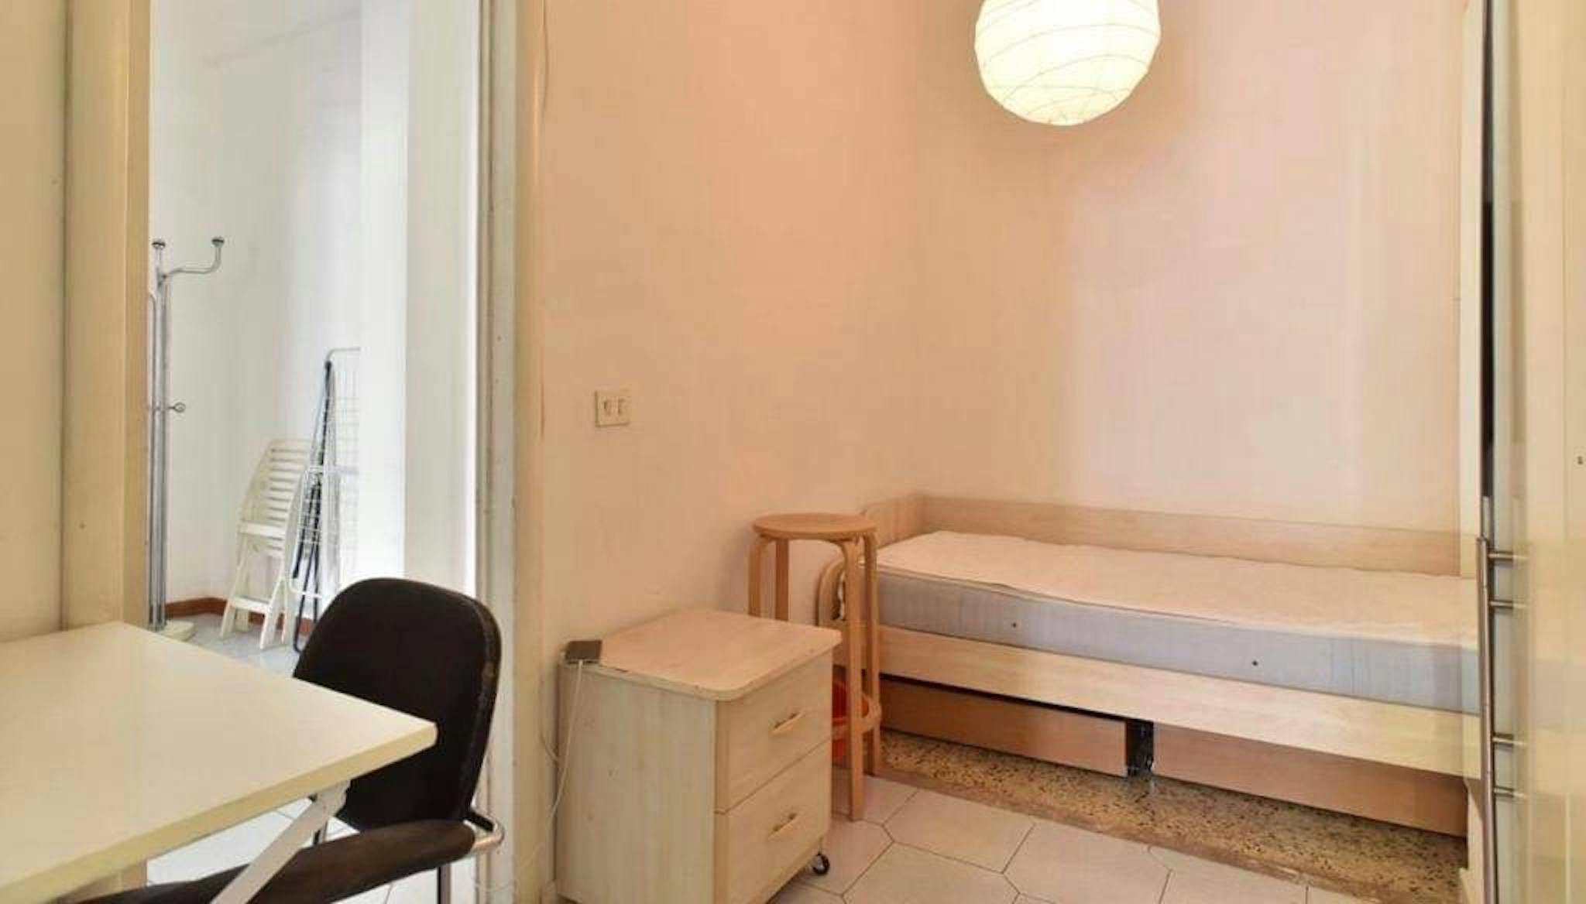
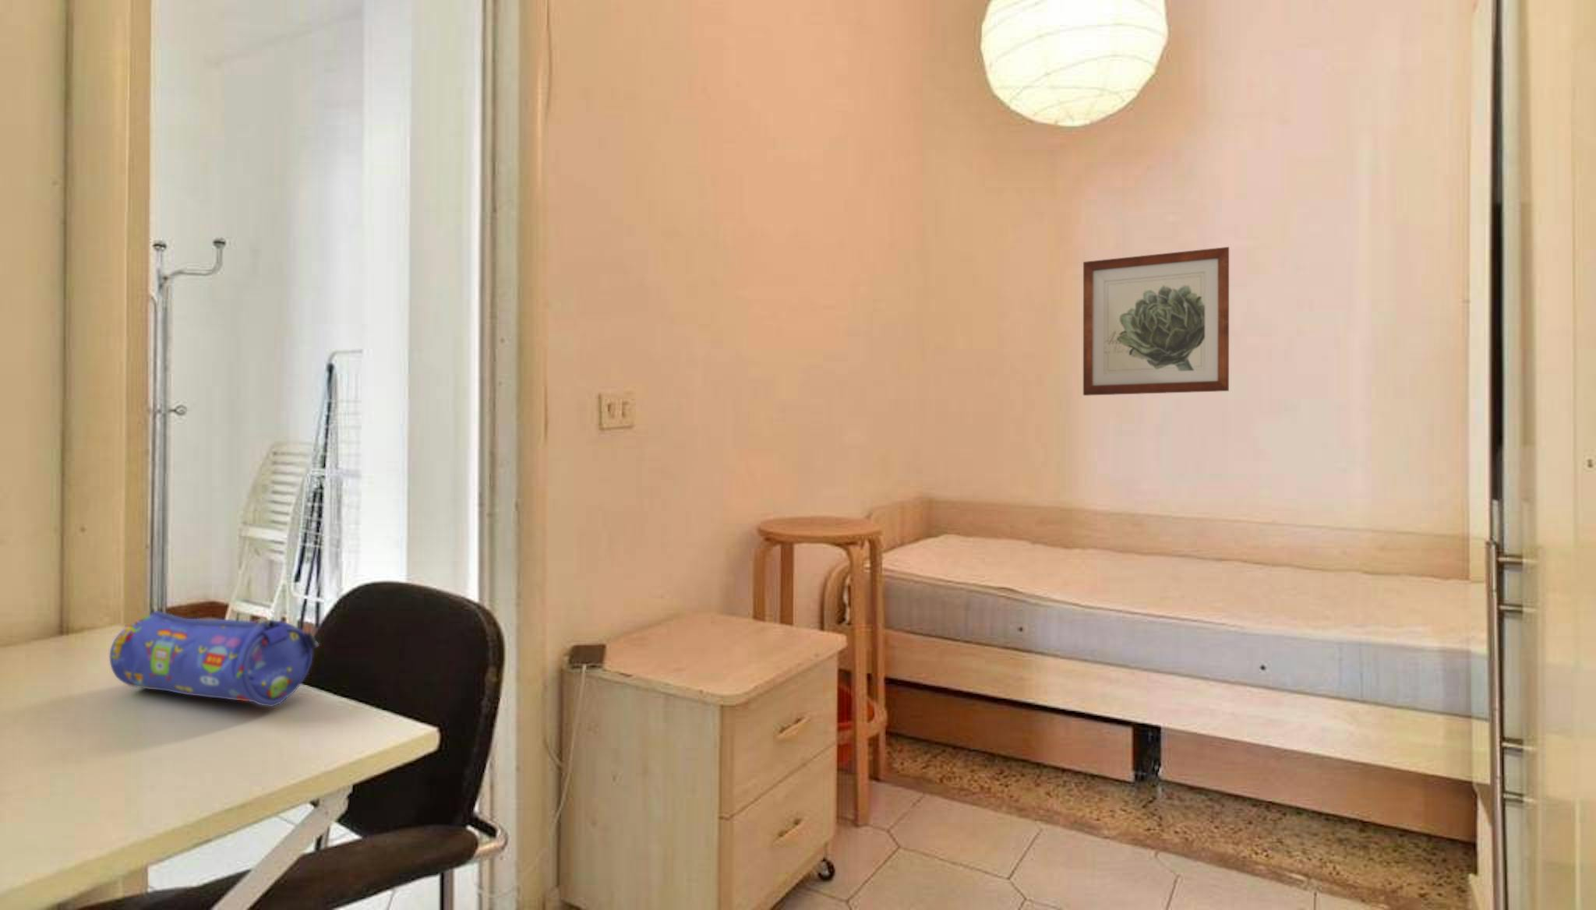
+ wall art (1153, 325)
+ pencil case (213, 655)
